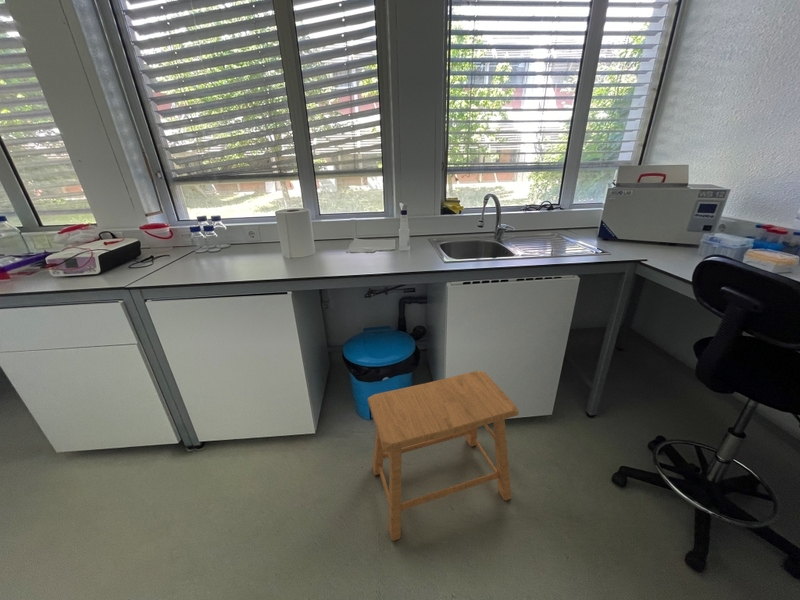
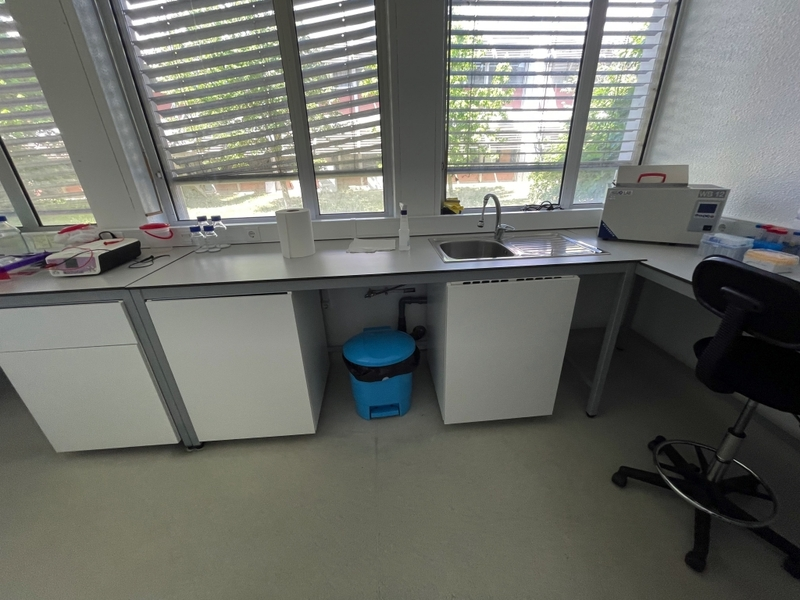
- stool (439, 442)
